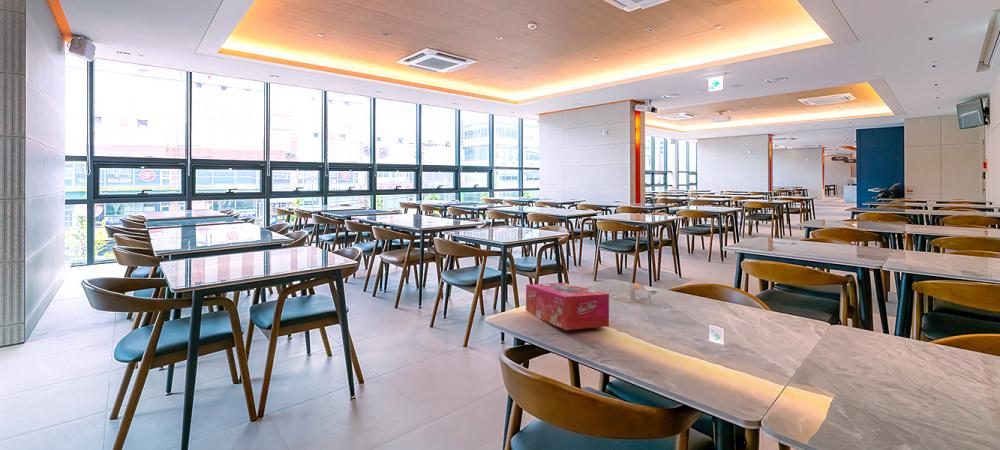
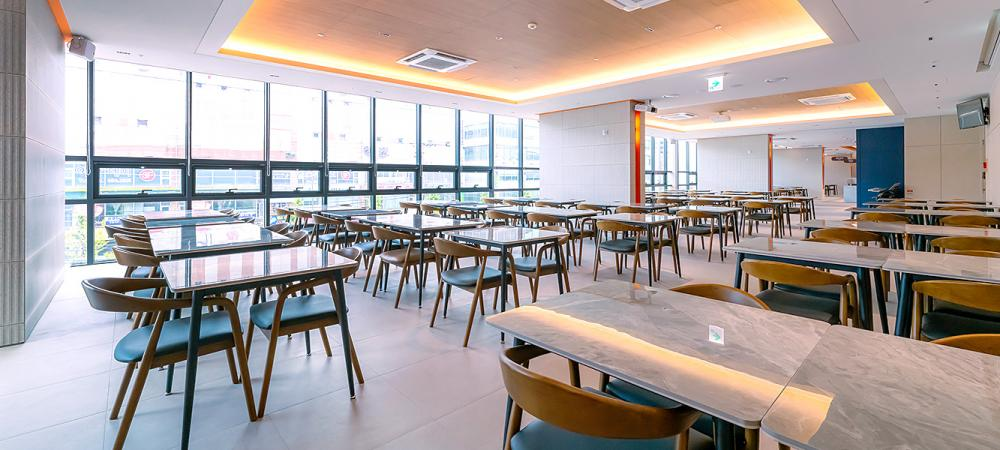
- tissue box (564, 303)
